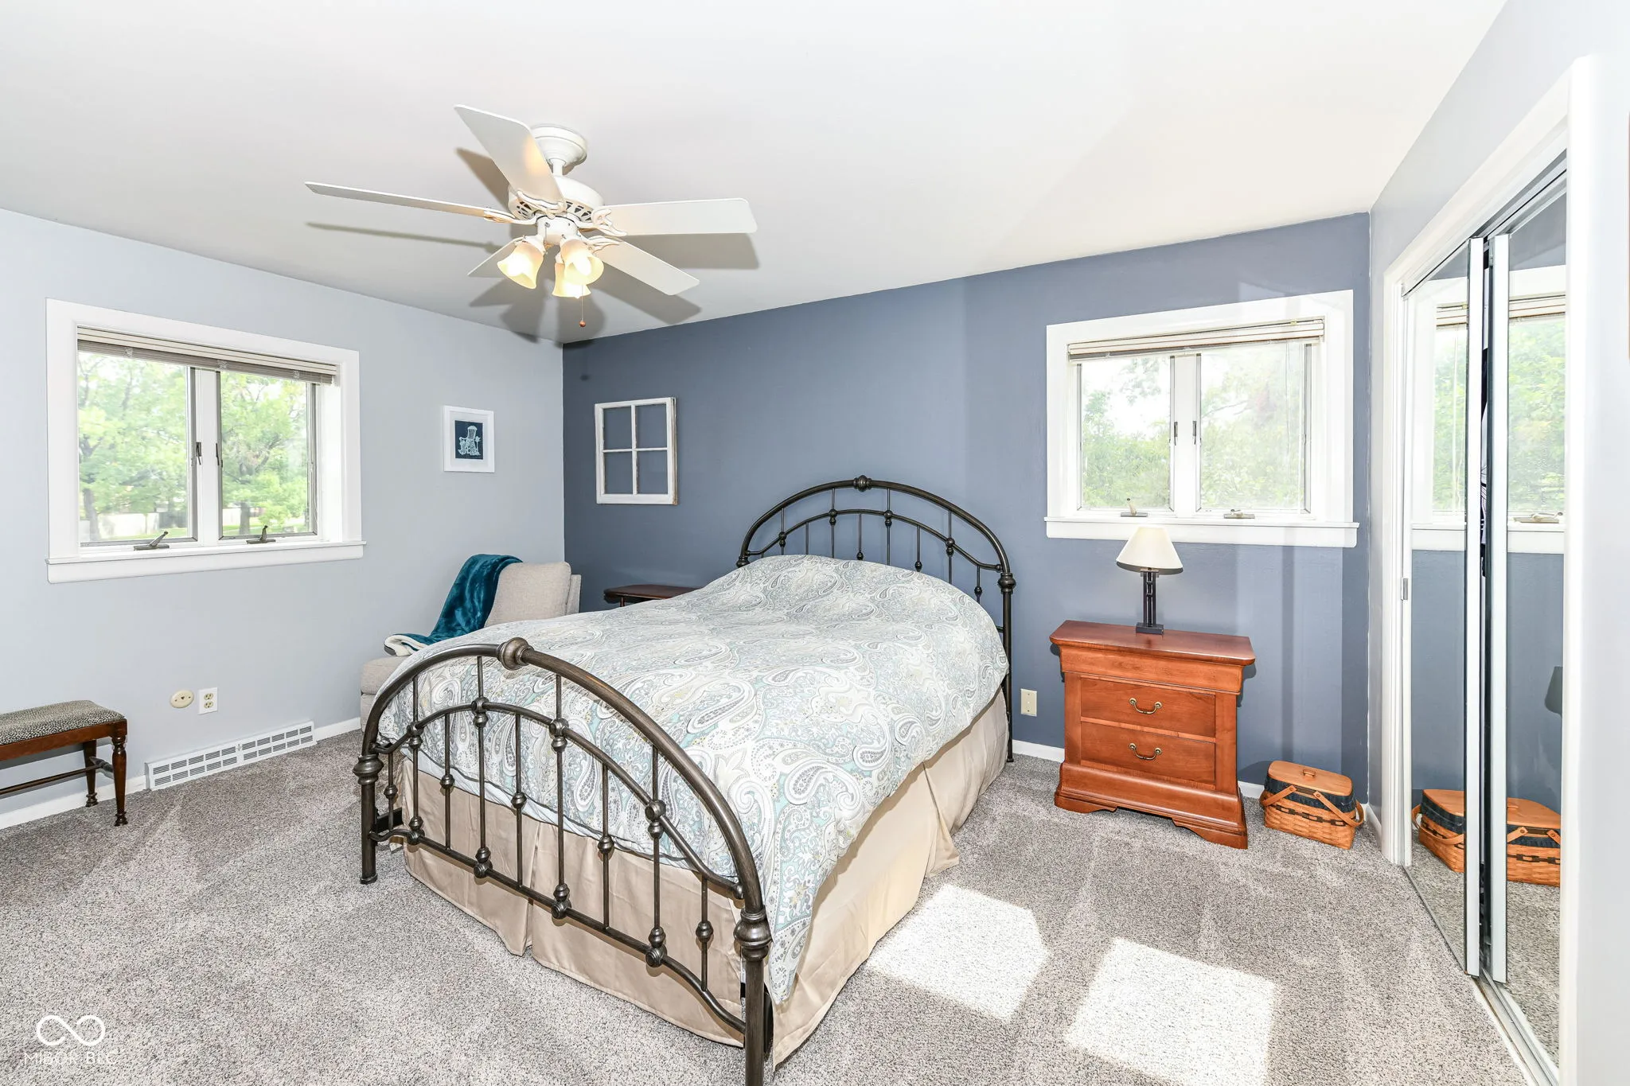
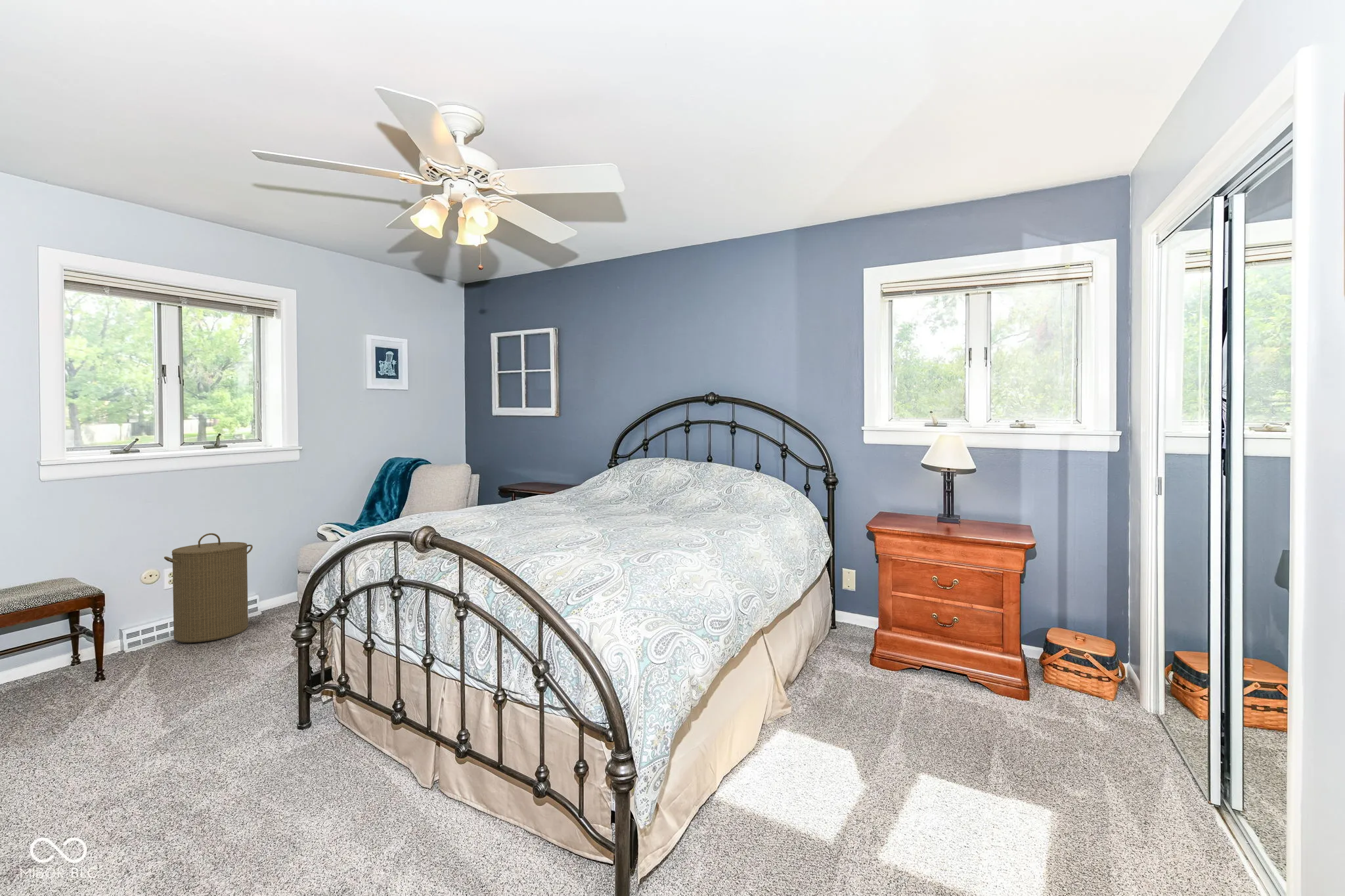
+ laundry hamper (211, 583)
